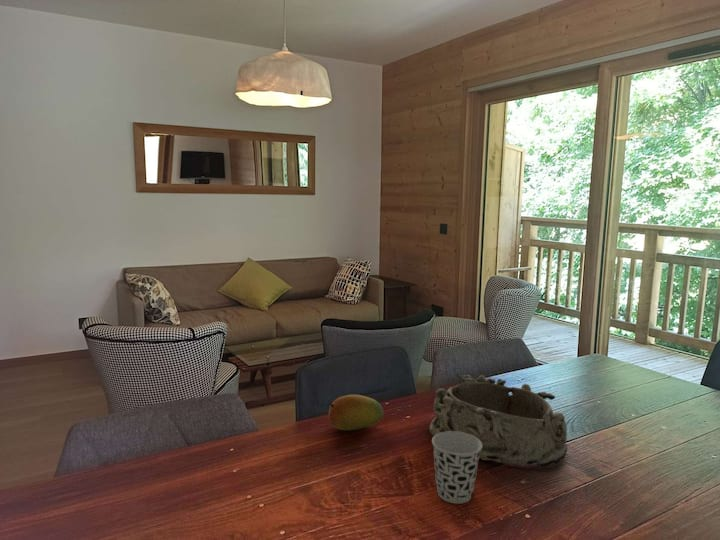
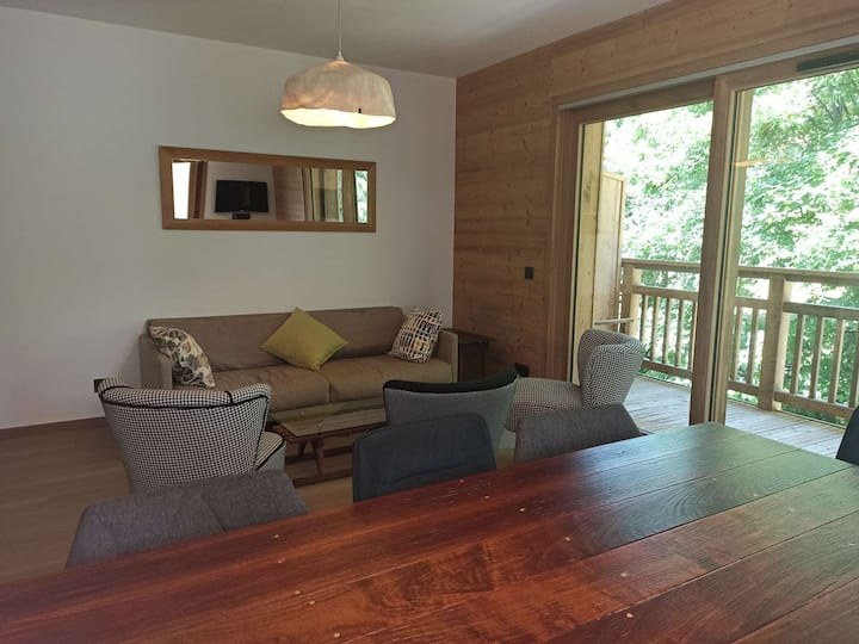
- cup (455, 468)
- fruit (356, 411)
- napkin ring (495, 413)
